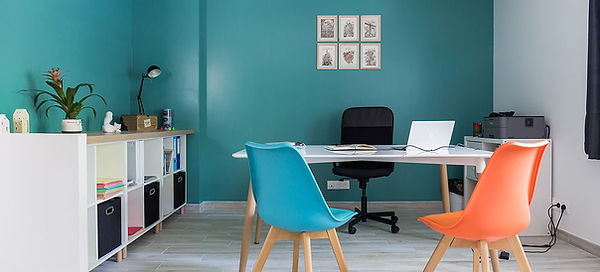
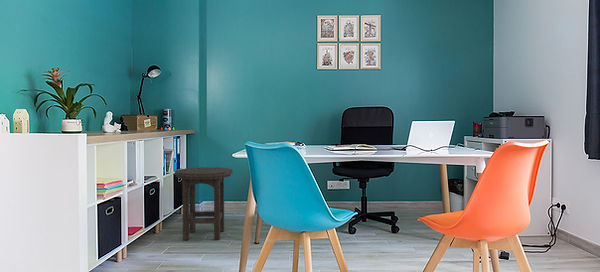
+ stool (204, 211)
